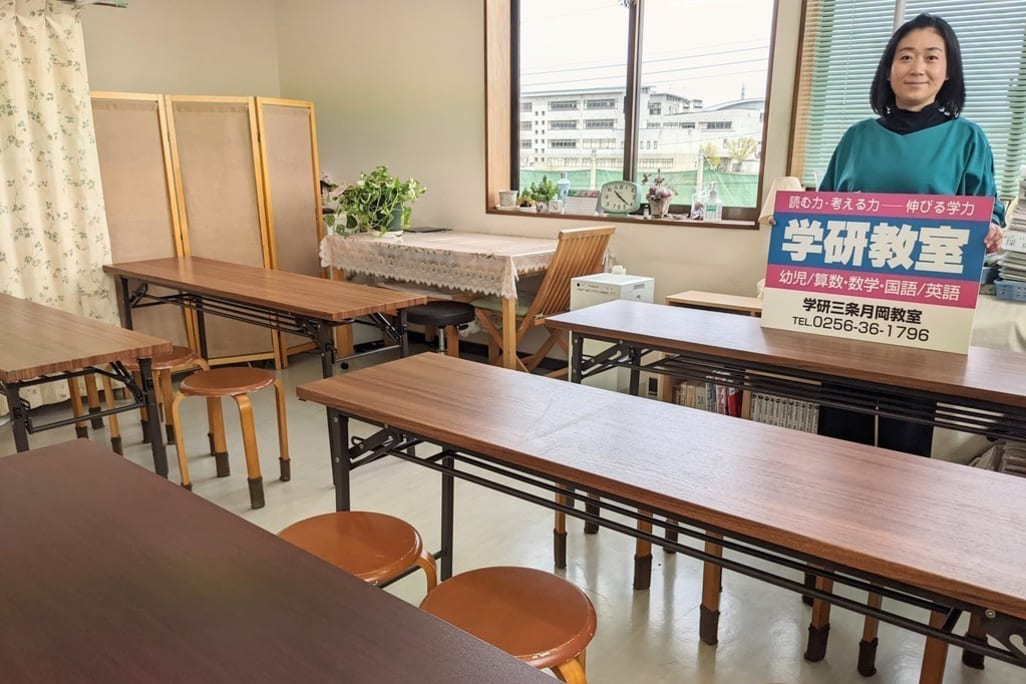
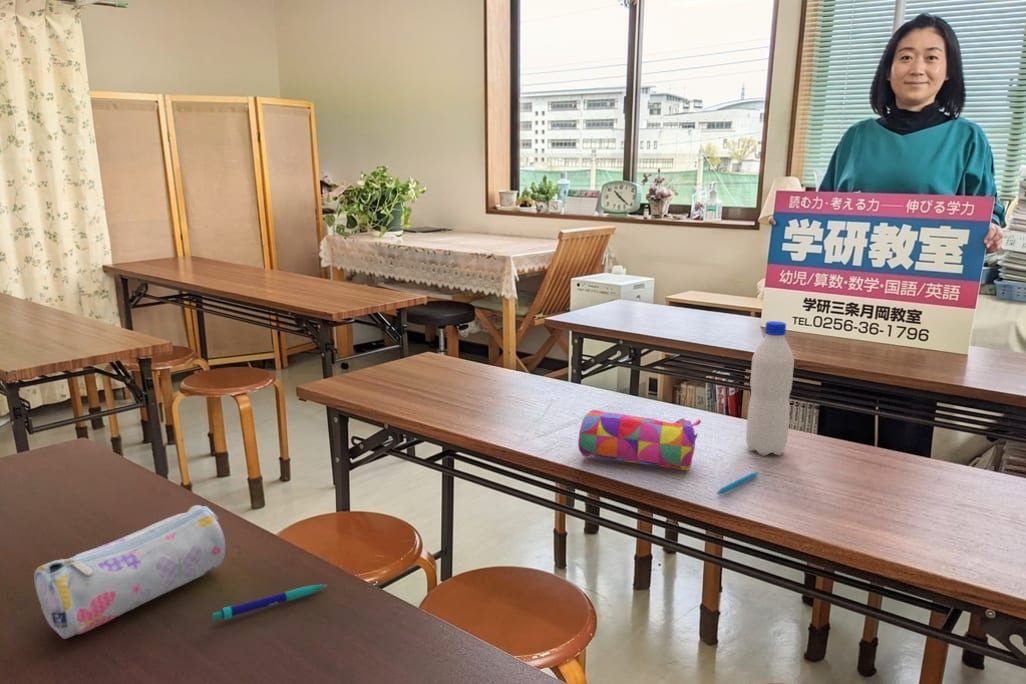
+ pen (738, 482)
+ pencil case (134, 565)
+ water bottle (770, 387)
+ pencil case (638, 438)
+ pen (272, 599)
